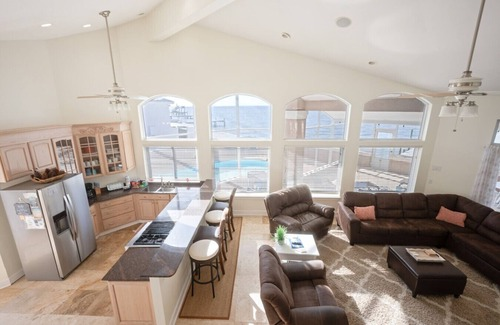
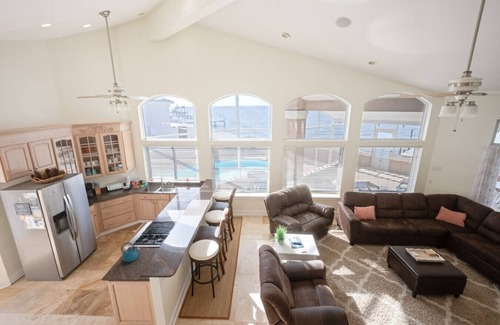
+ kettle (130, 250)
